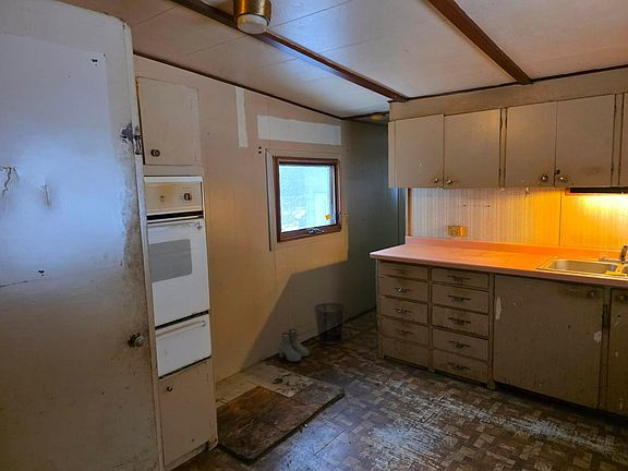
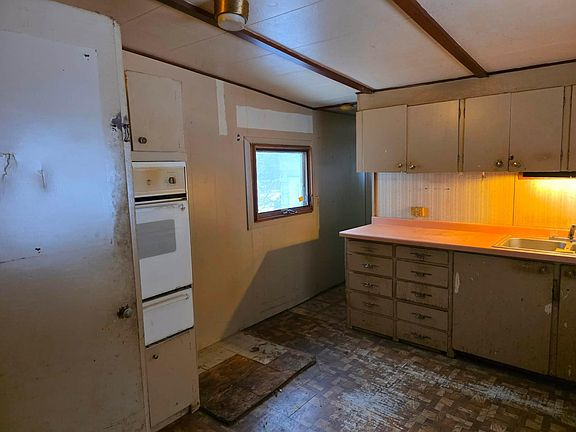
- boots (293, 345)
- waste bin (329, 323)
